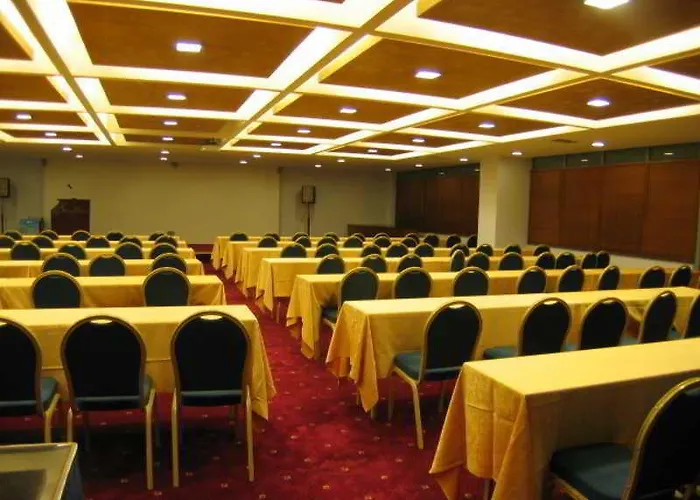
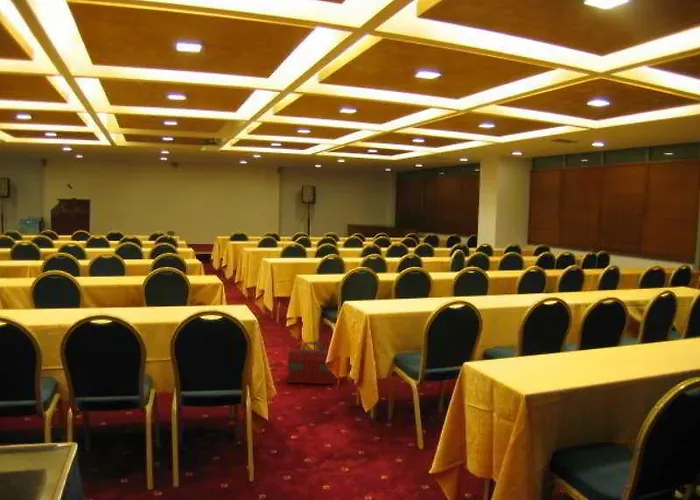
+ toolbox (312, 361)
